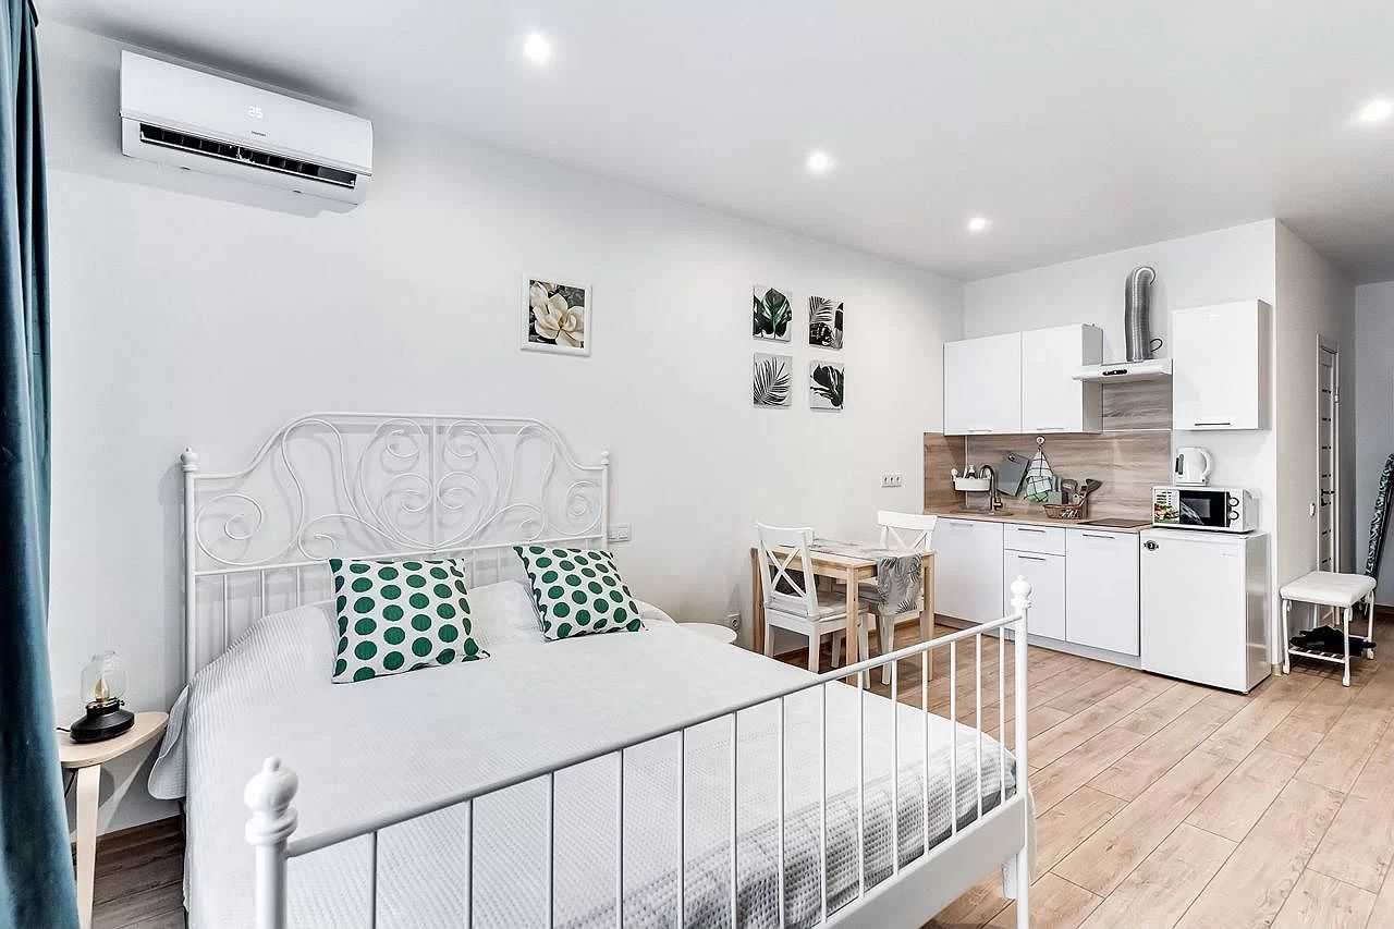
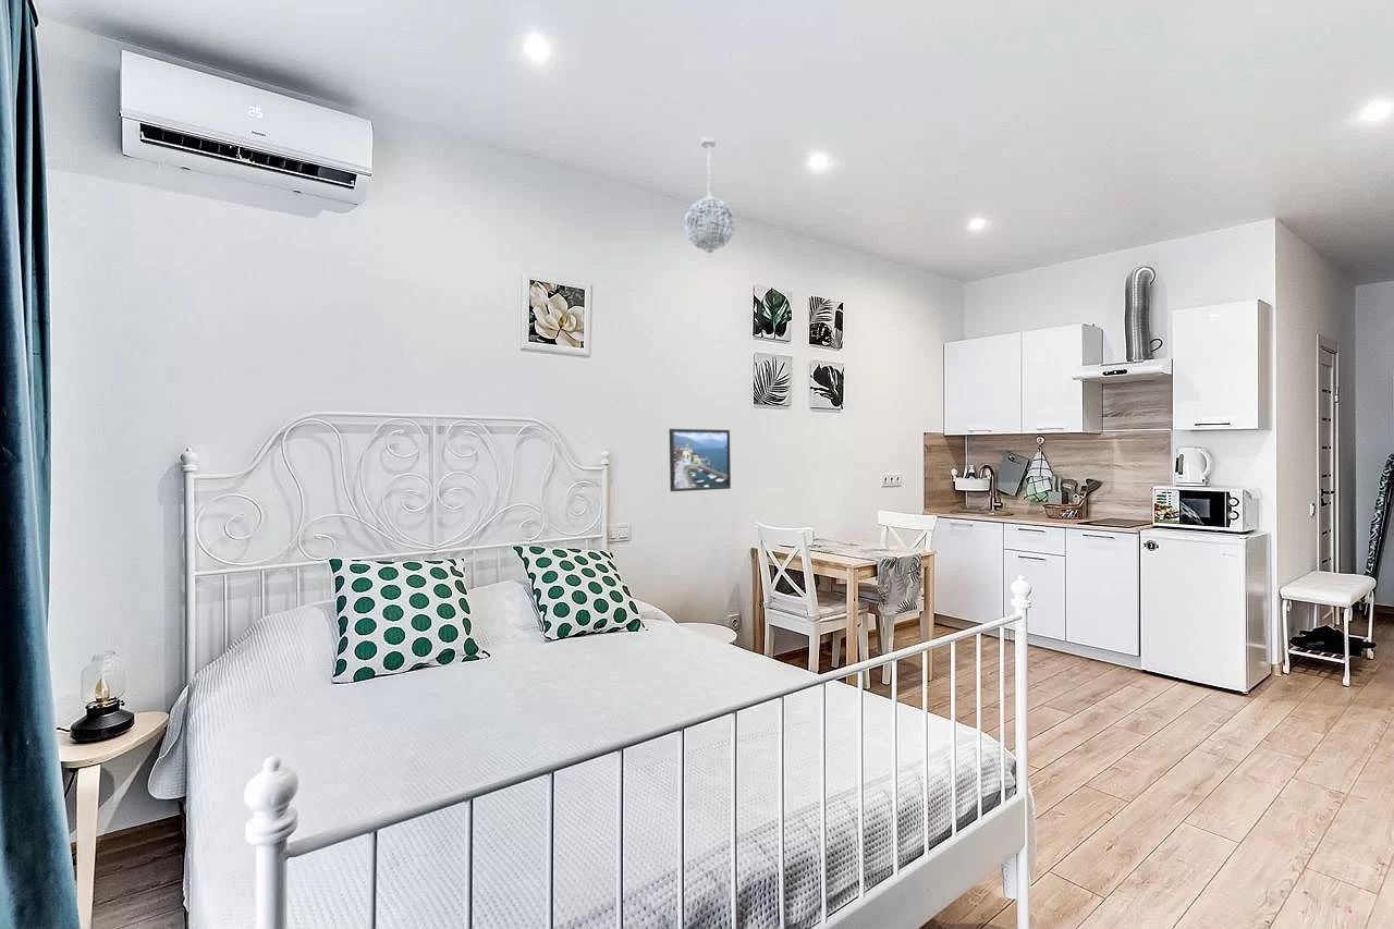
+ pendant light (709, 198)
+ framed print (700, 460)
